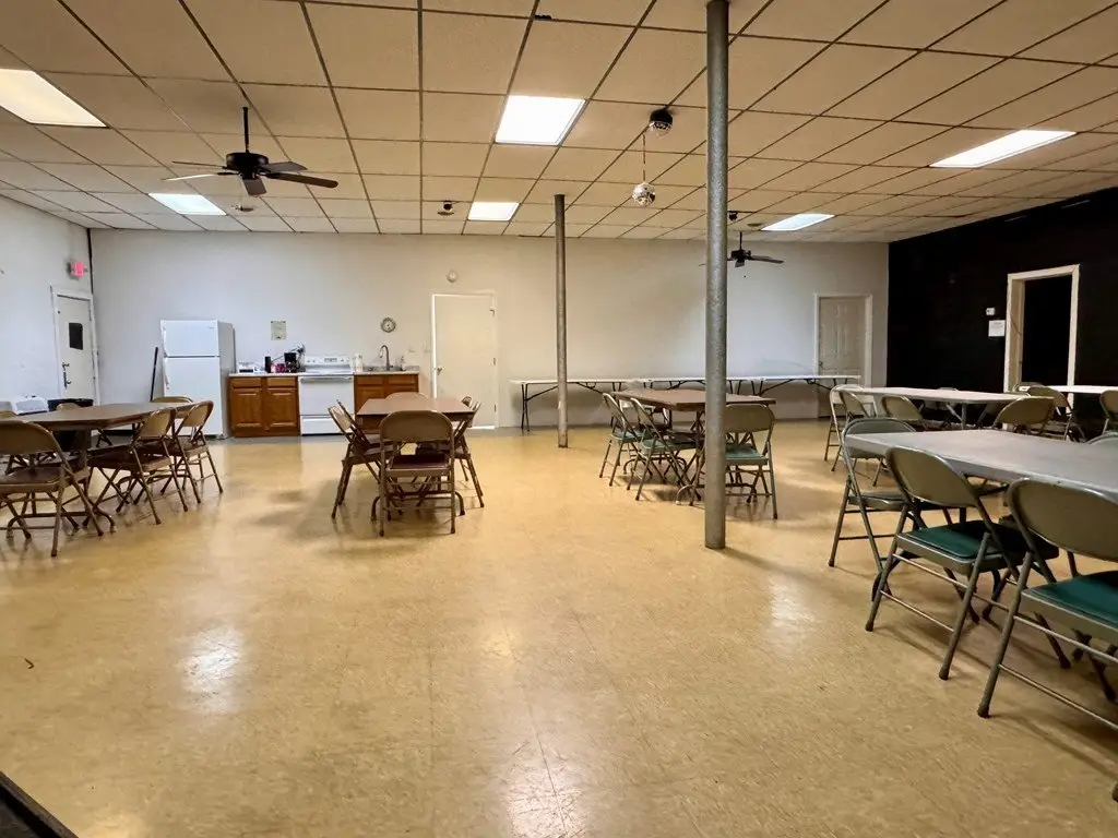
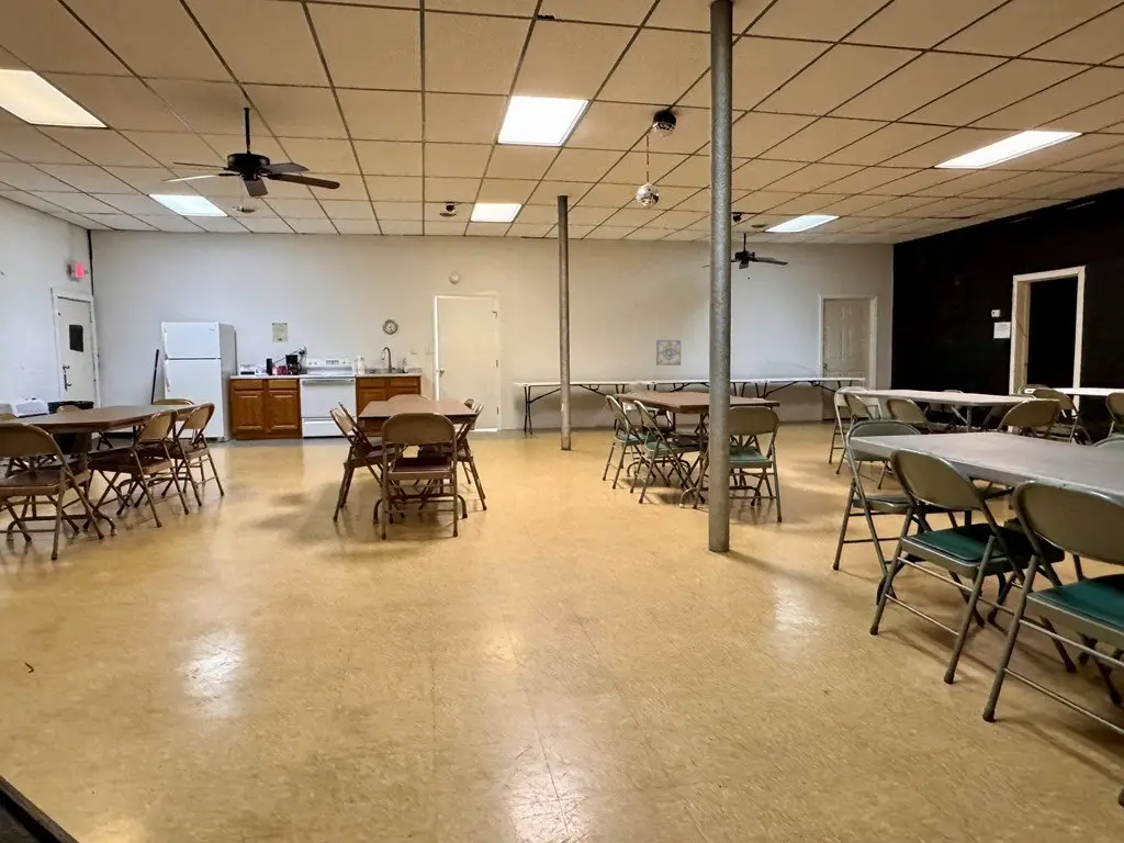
+ wall art (668, 352)
